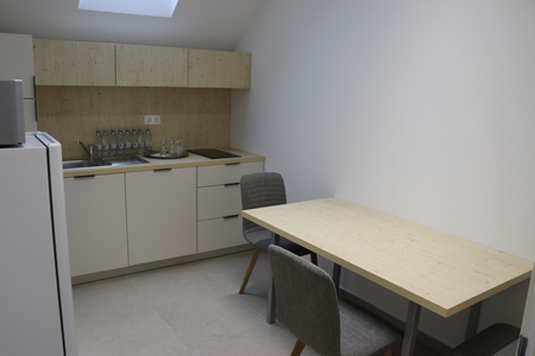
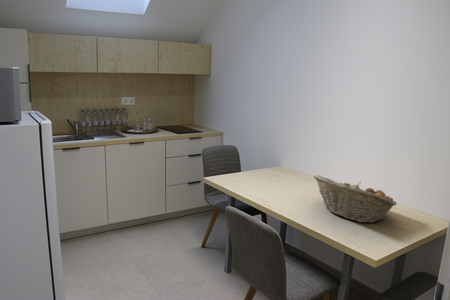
+ fruit basket (352, 195)
